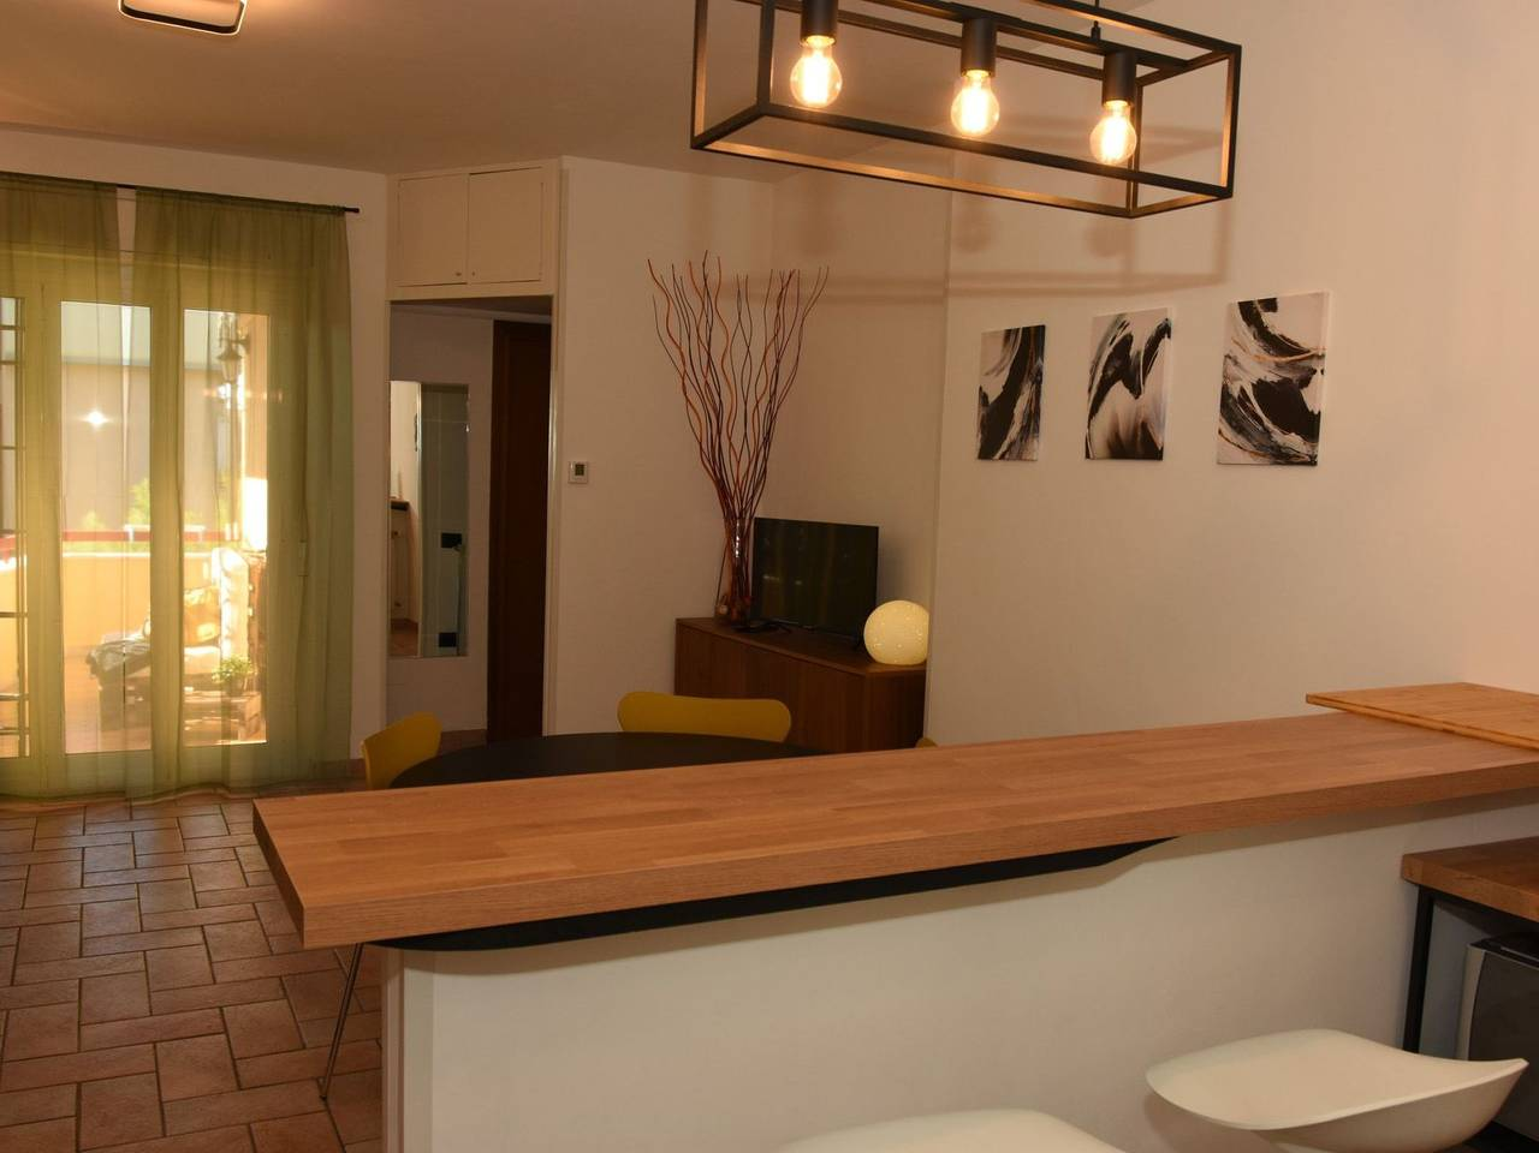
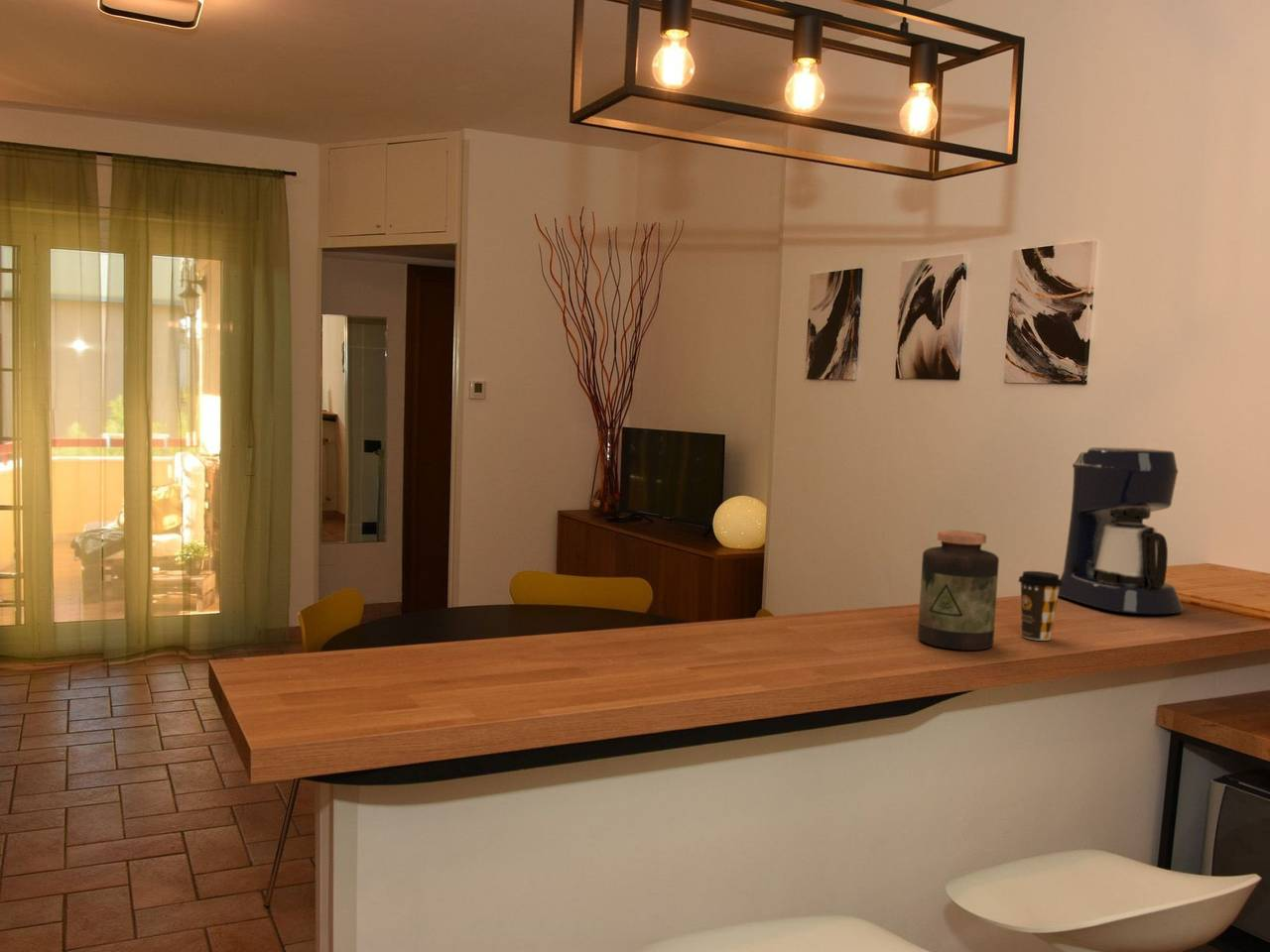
+ coffee cup (1038, 605)
+ coffee maker (1125, 526)
+ jar (958, 587)
